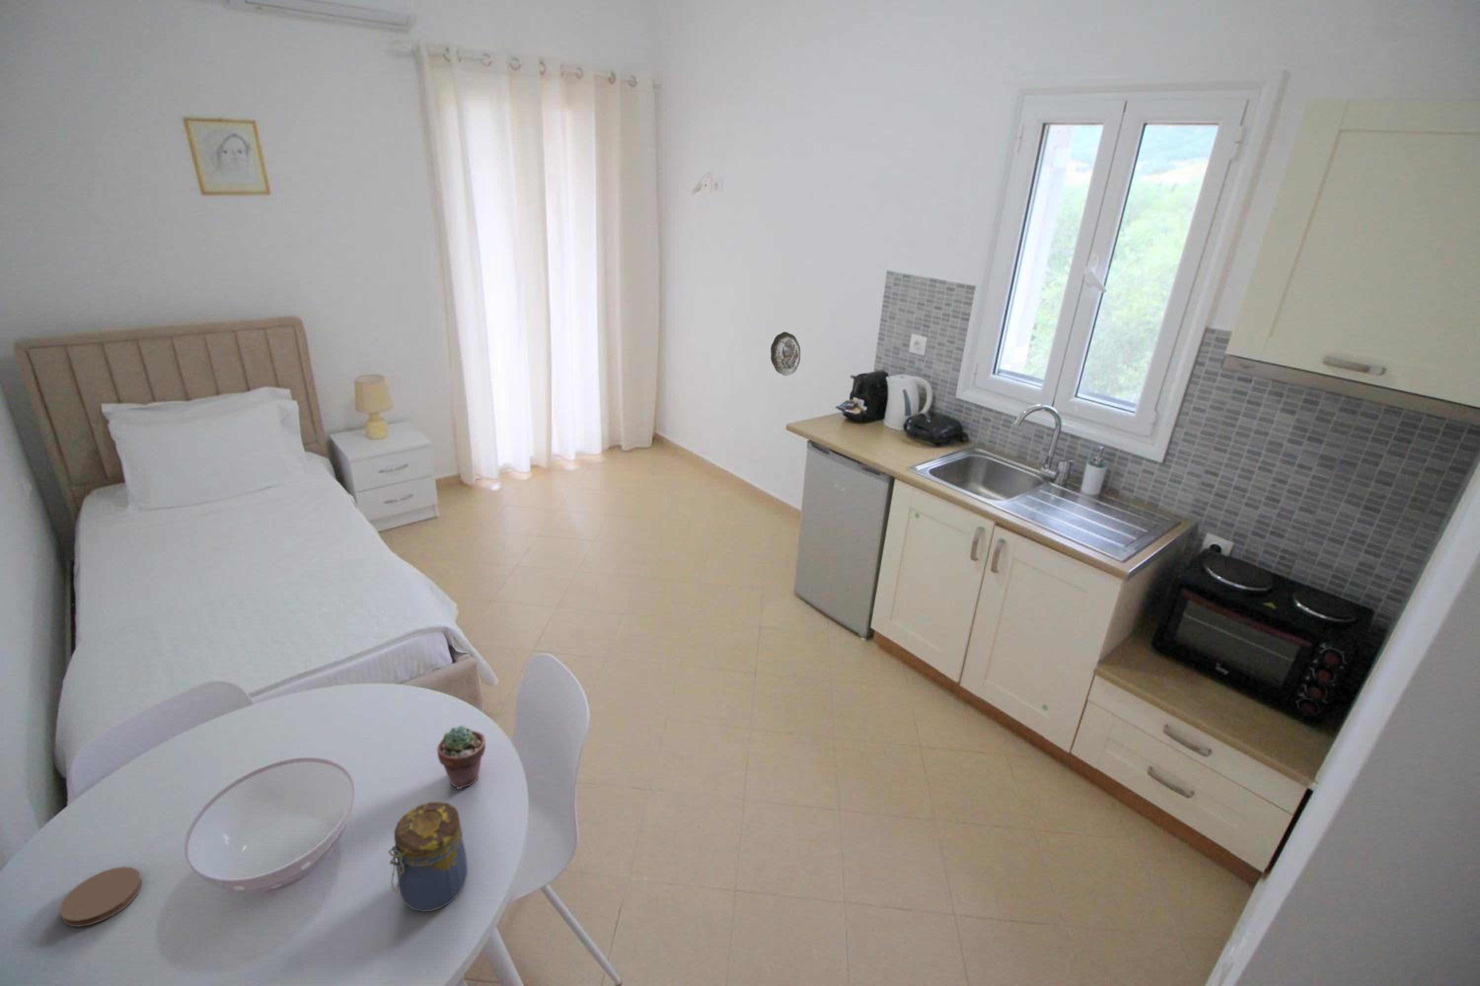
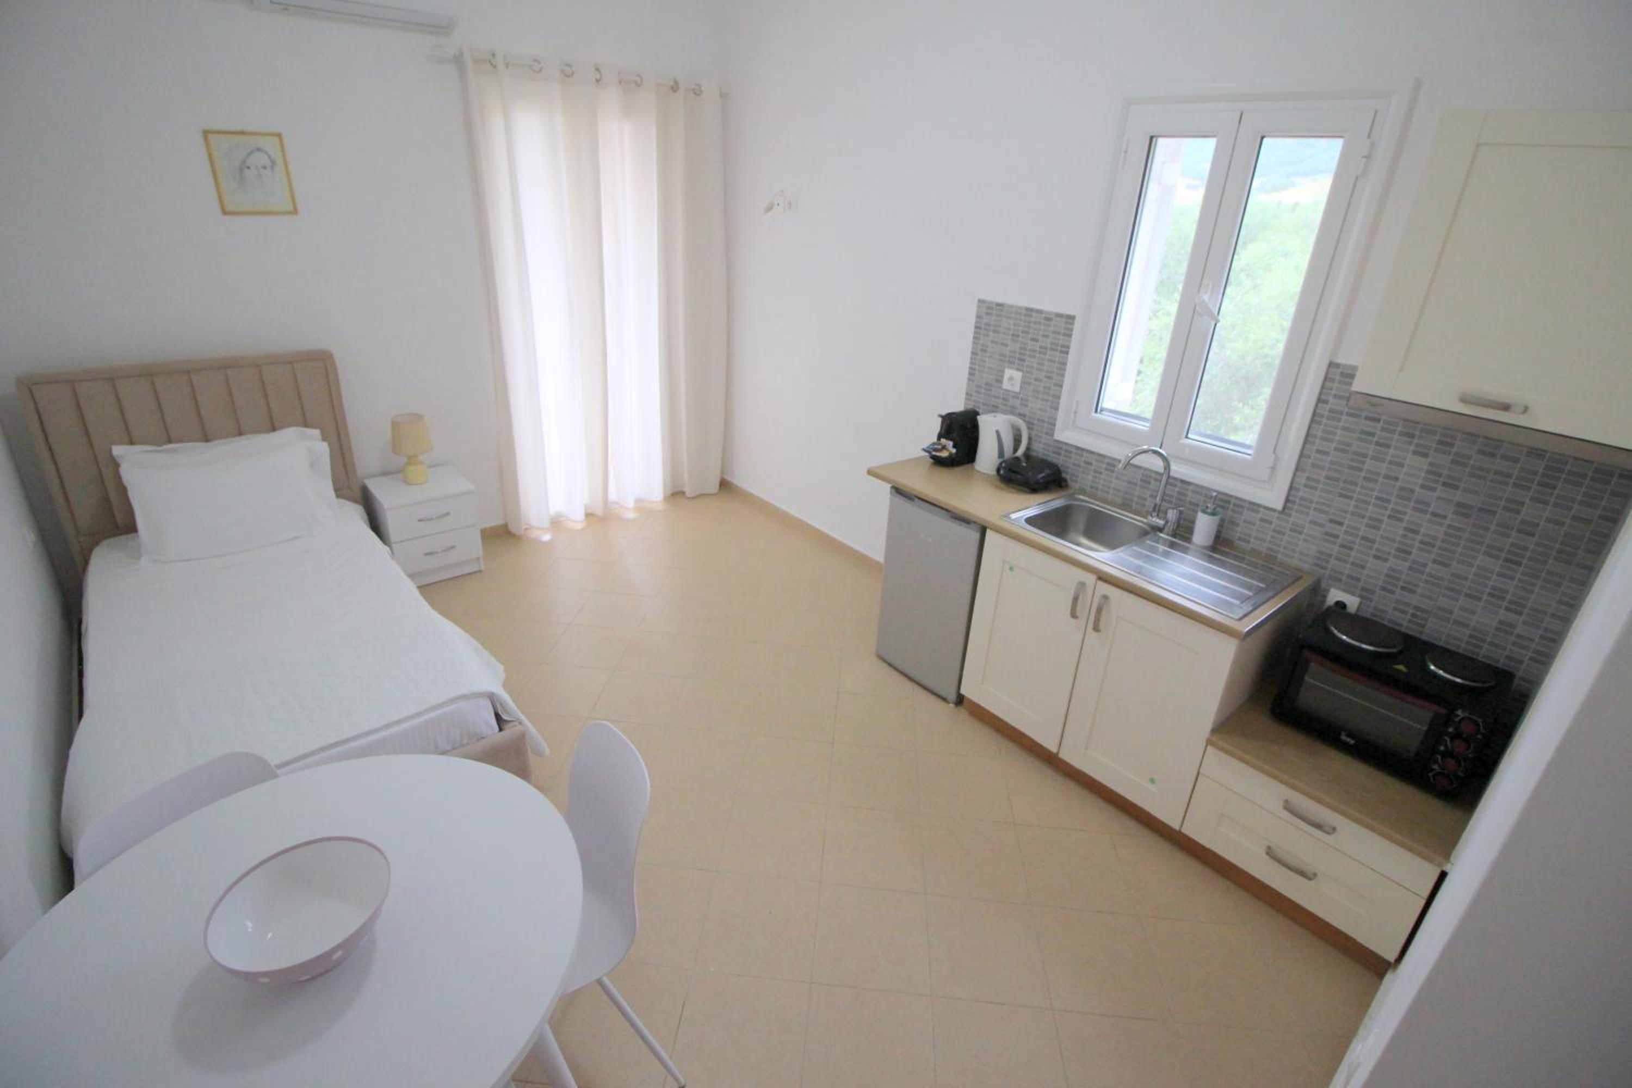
- coaster (101, 896)
- potted succulent (461, 754)
- jar (427, 857)
- decorative plate (786, 353)
